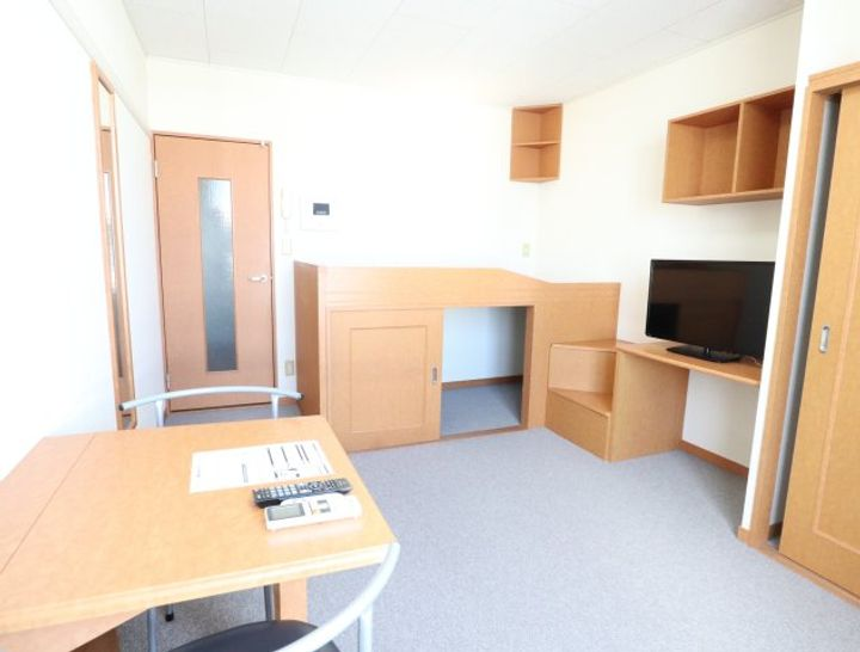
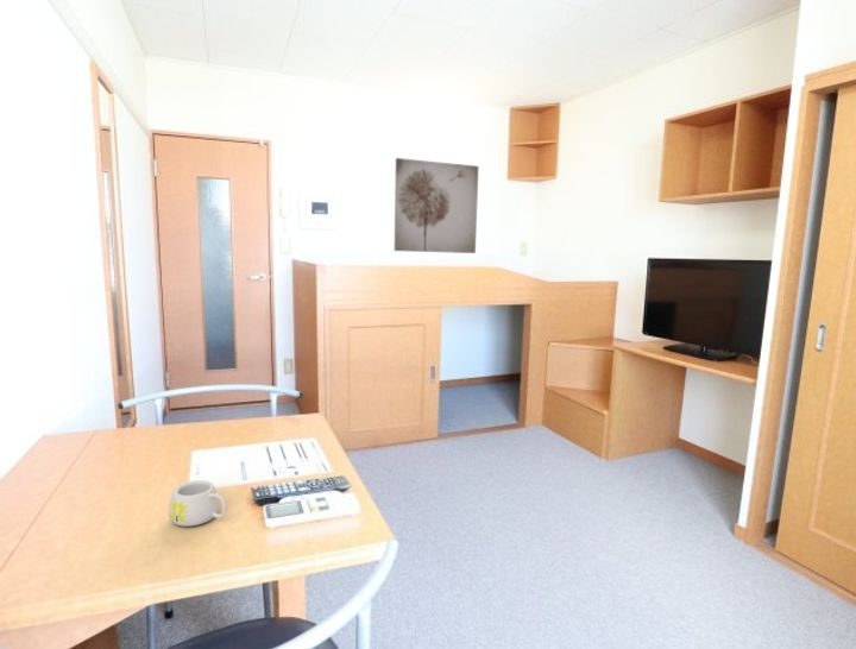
+ wall art (436, 207)
+ mug (201, 504)
